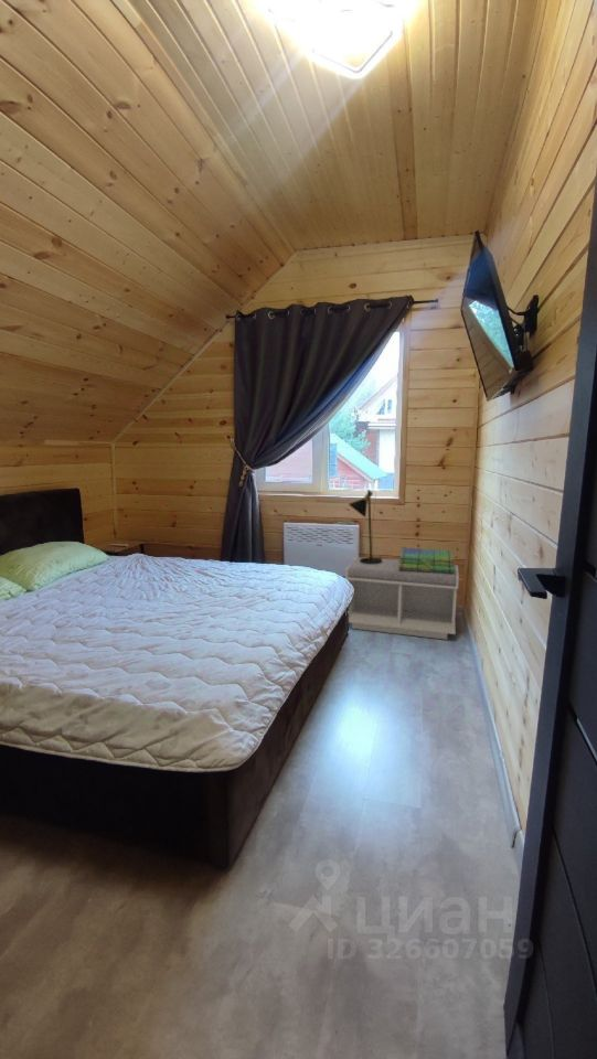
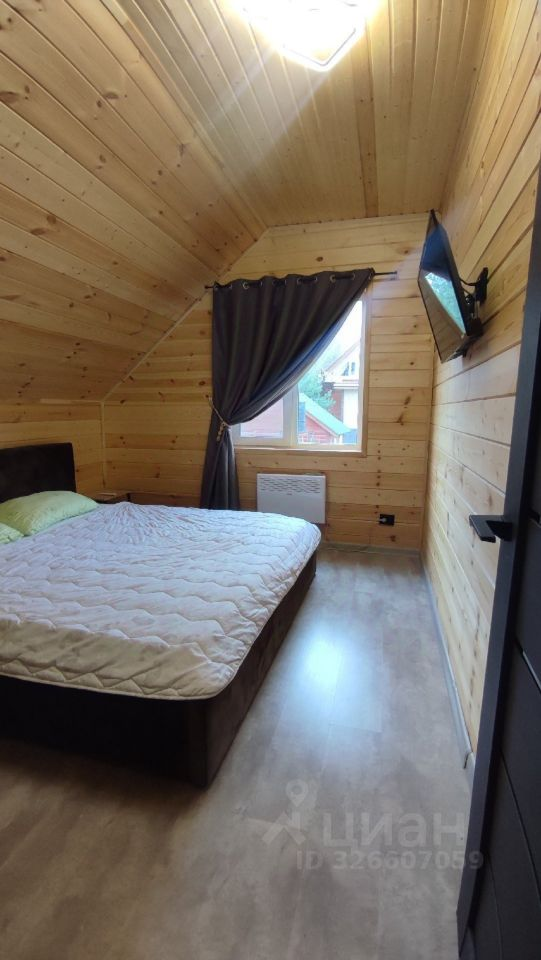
- stack of books (426, 559)
- table lamp (369, 525)
- bench (401, 595)
